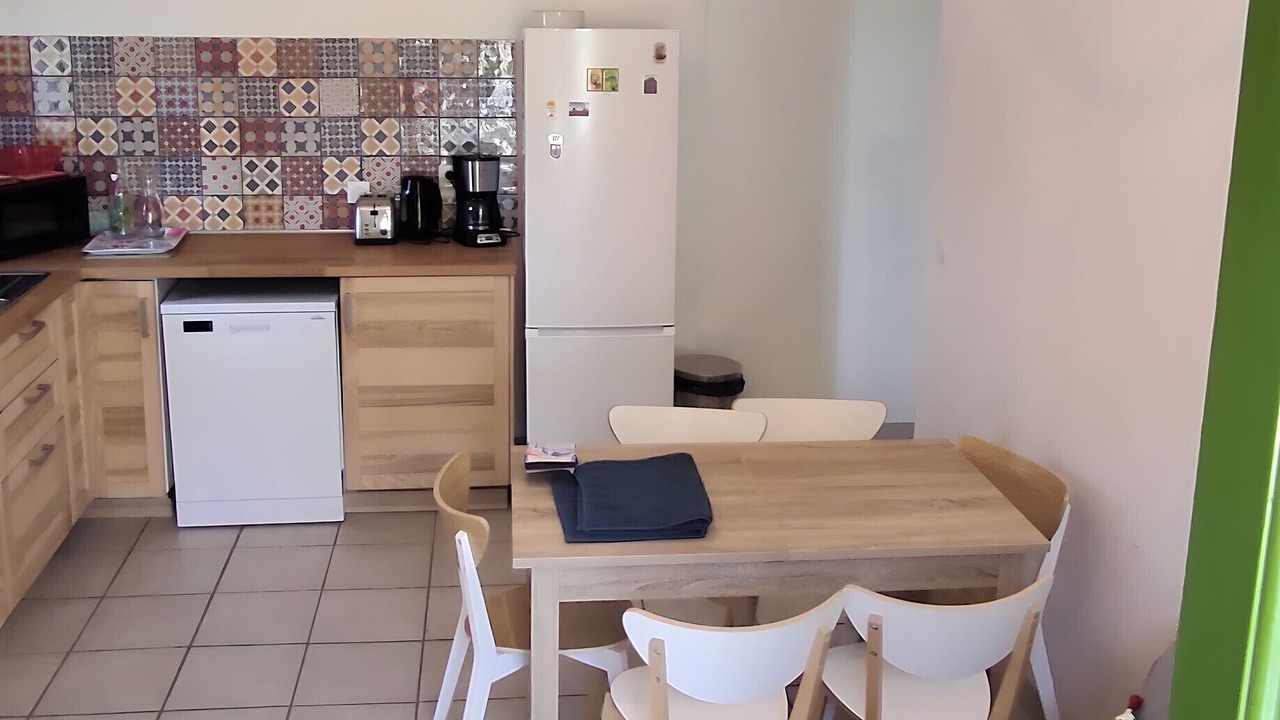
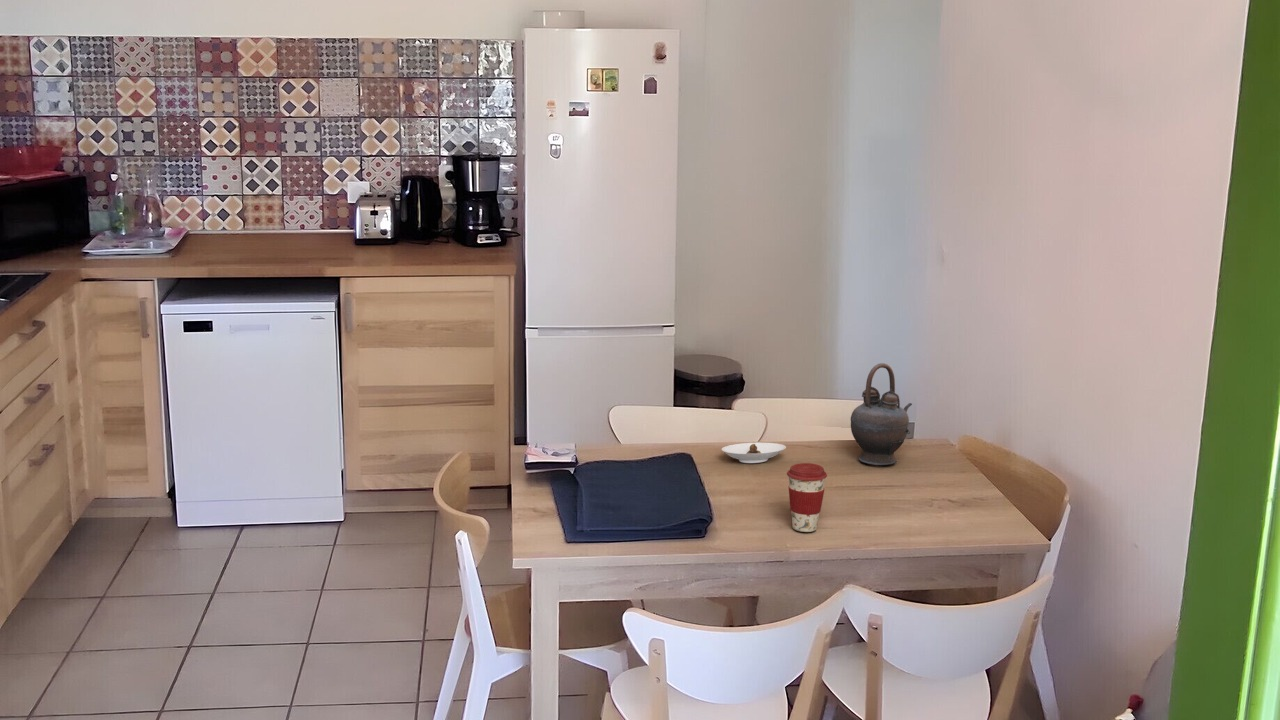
+ coffee cup (805, 497)
+ teapot (885, 412)
+ saucer (753, 452)
